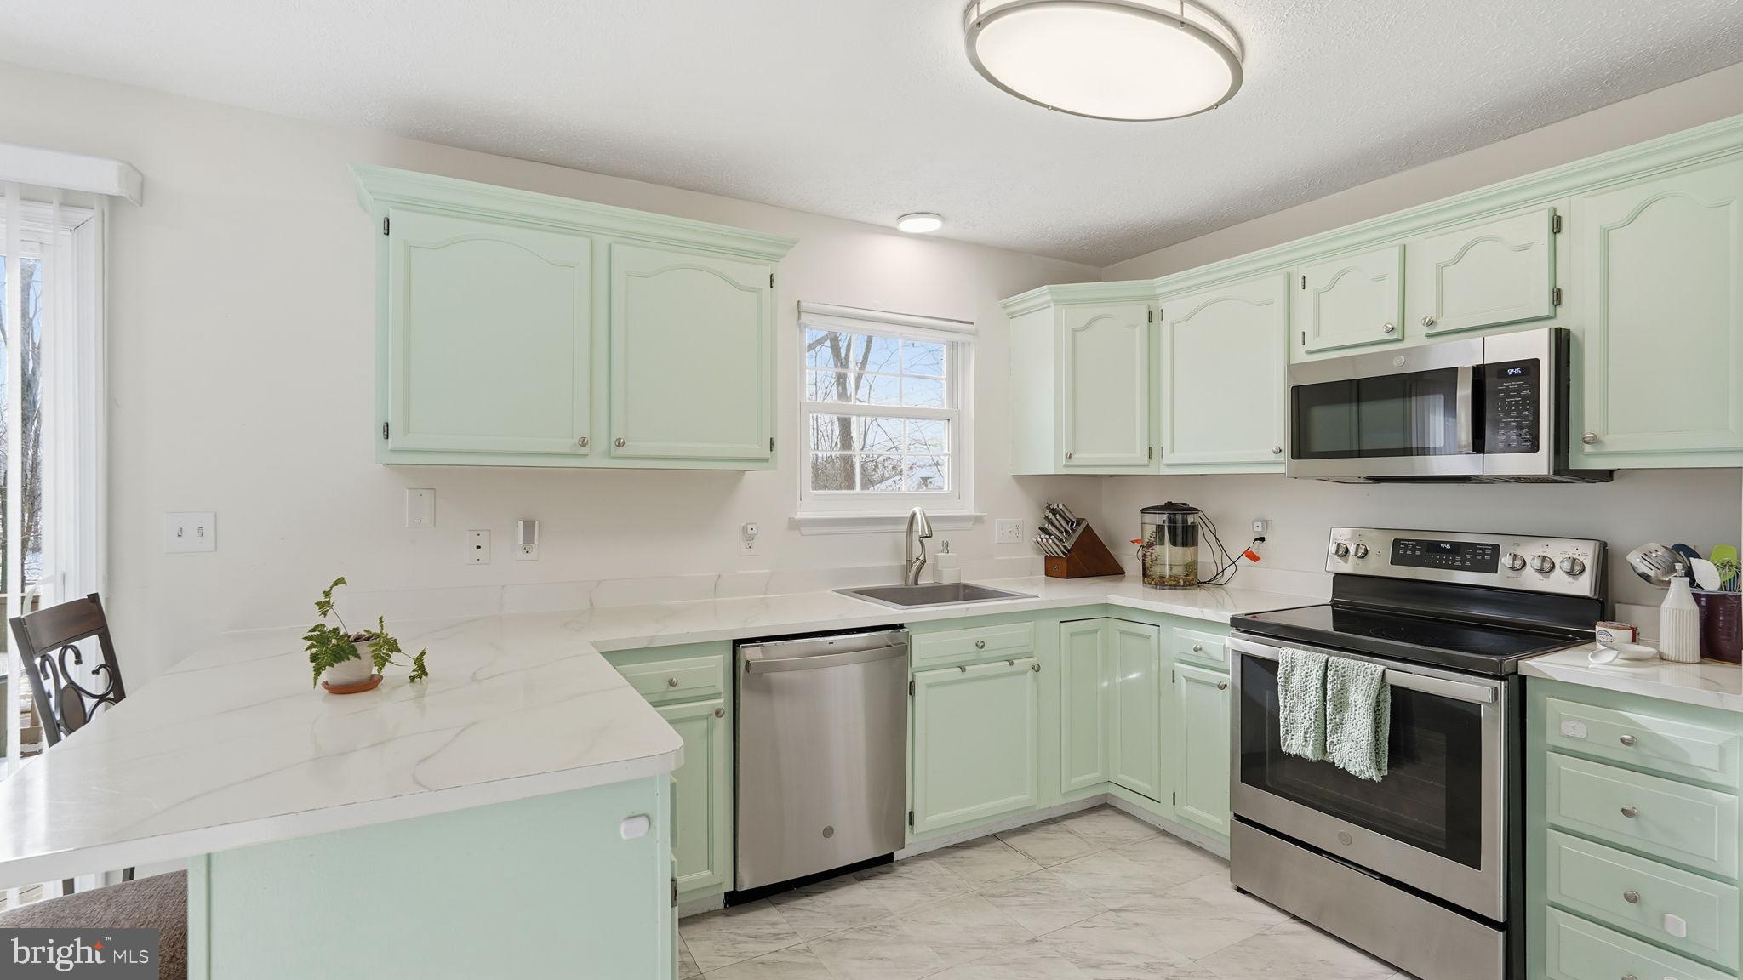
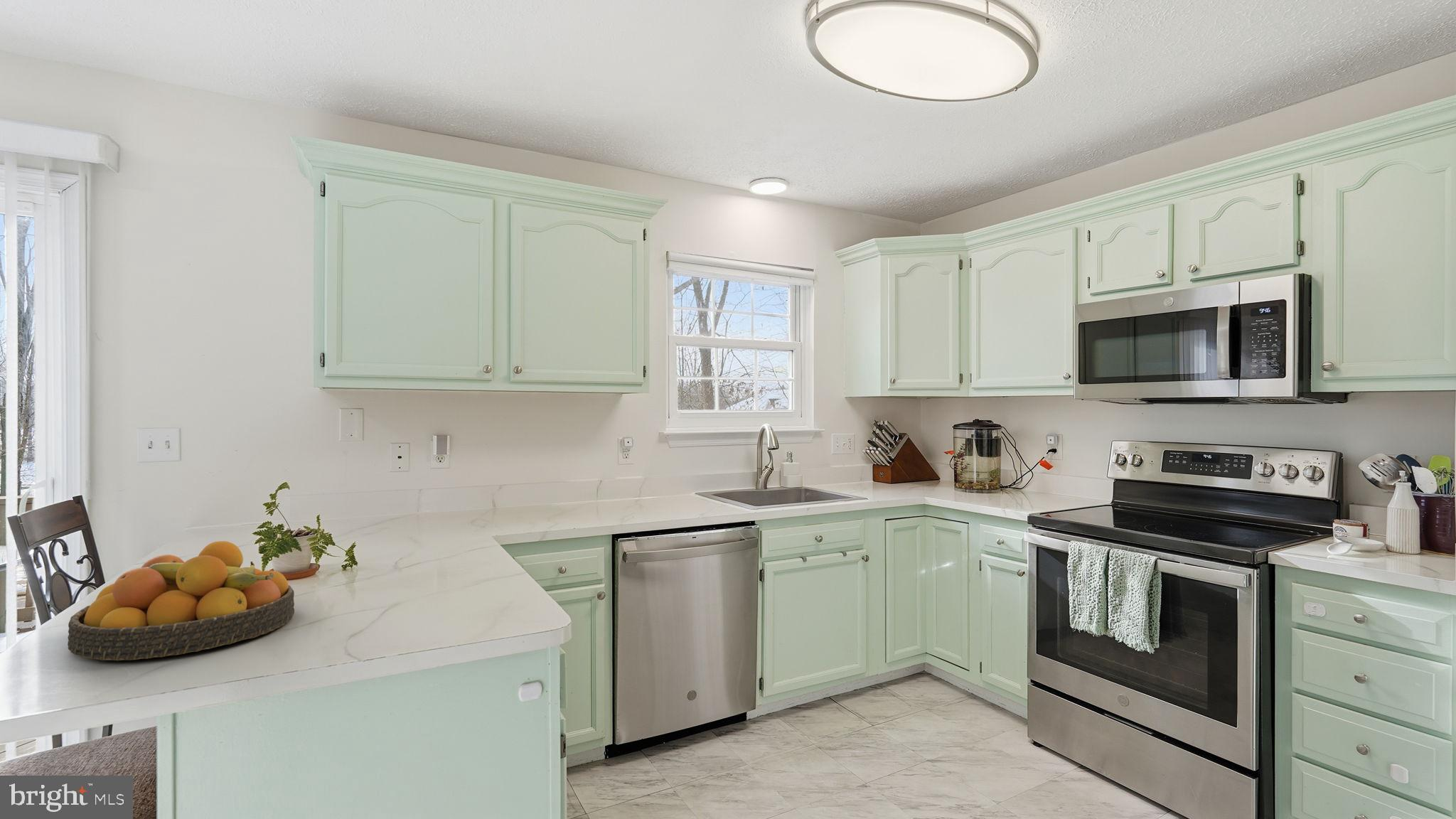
+ fruit bowl (190, 590)
